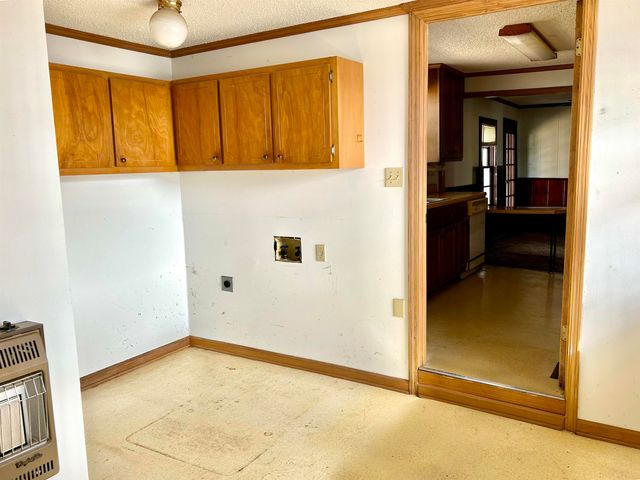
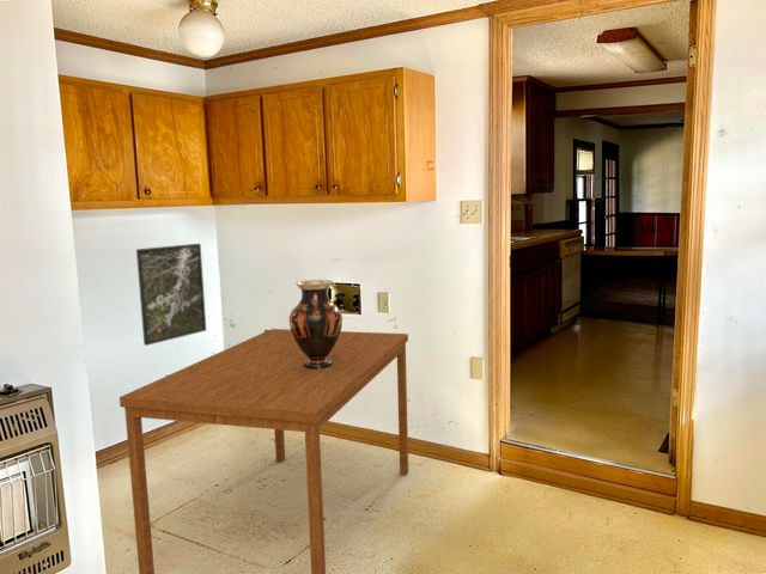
+ vase (316, 323)
+ dining table (284, 441)
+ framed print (172, 292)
